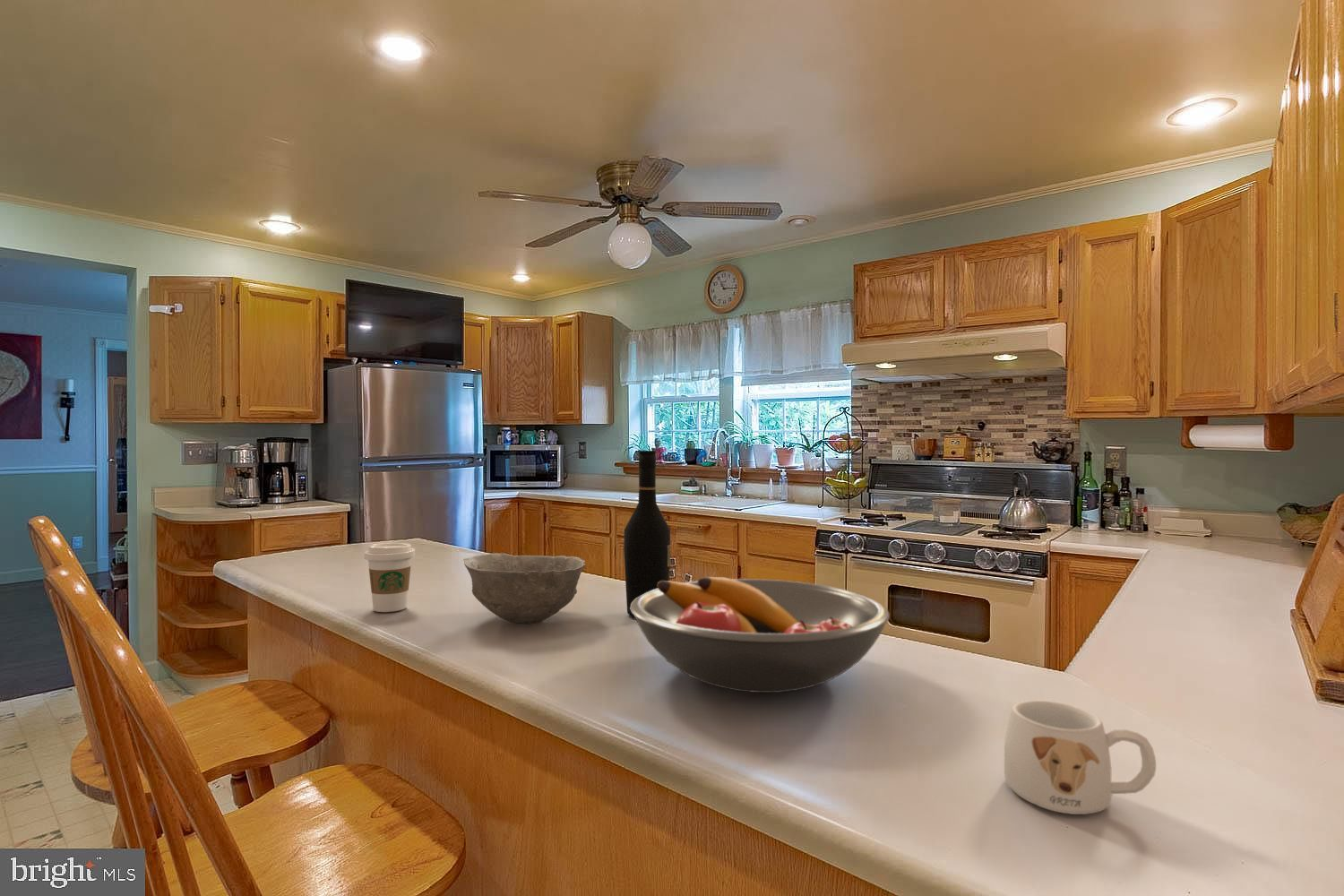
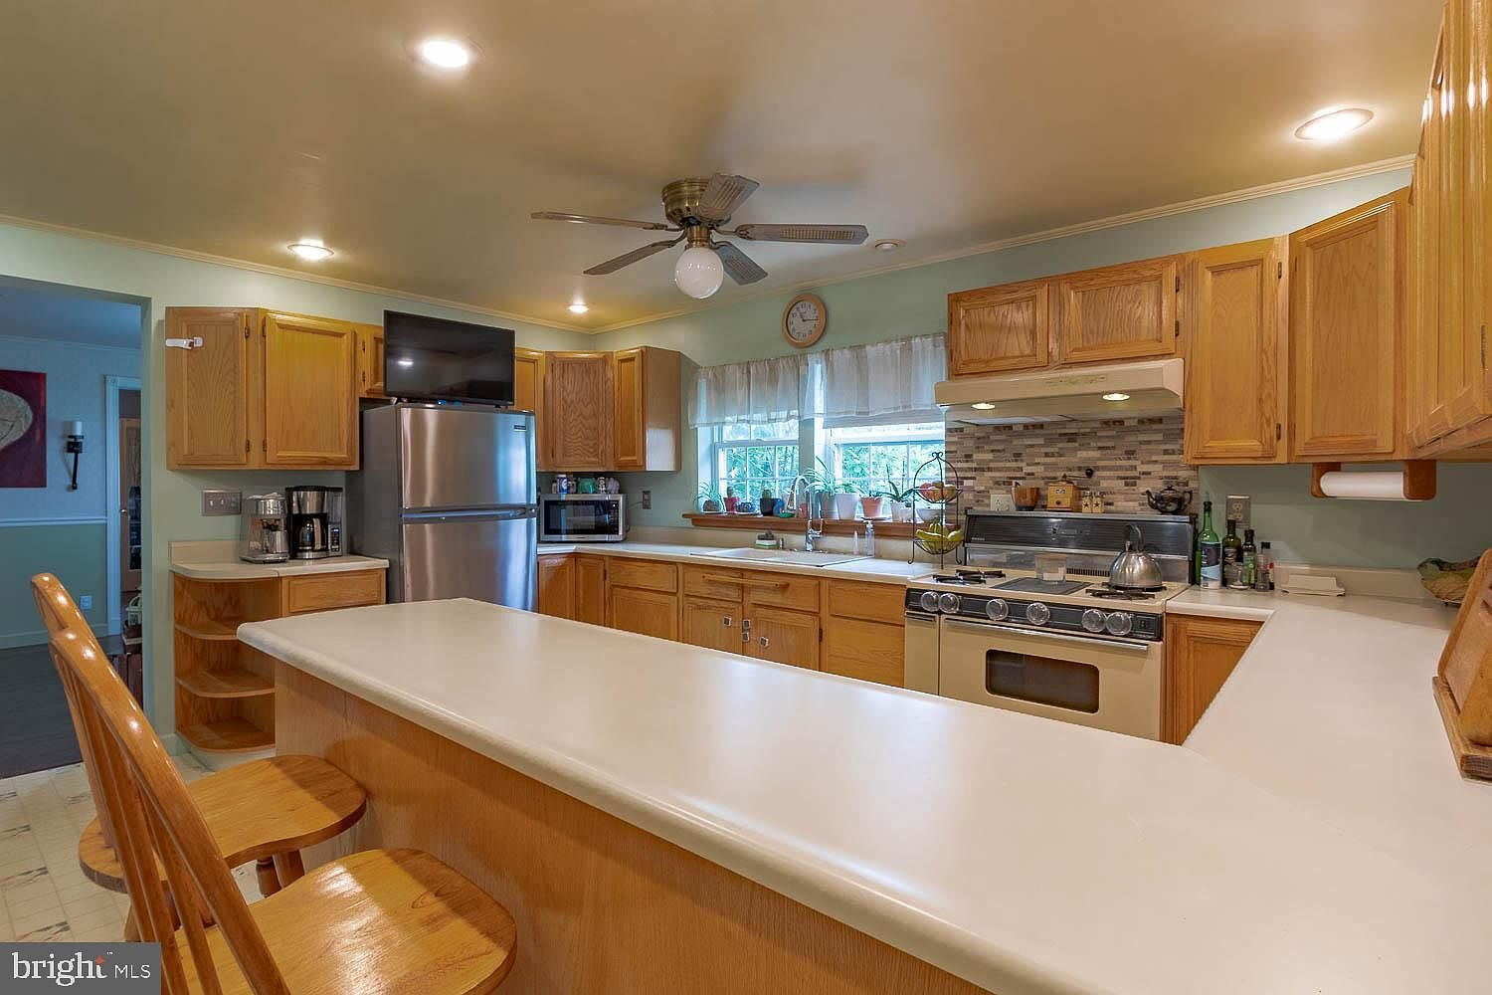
- mug (1076, 757)
- wine bottle (647, 532)
- coffee cup (390, 576)
- fruit bowl (756, 629)
- bowl (525, 588)
